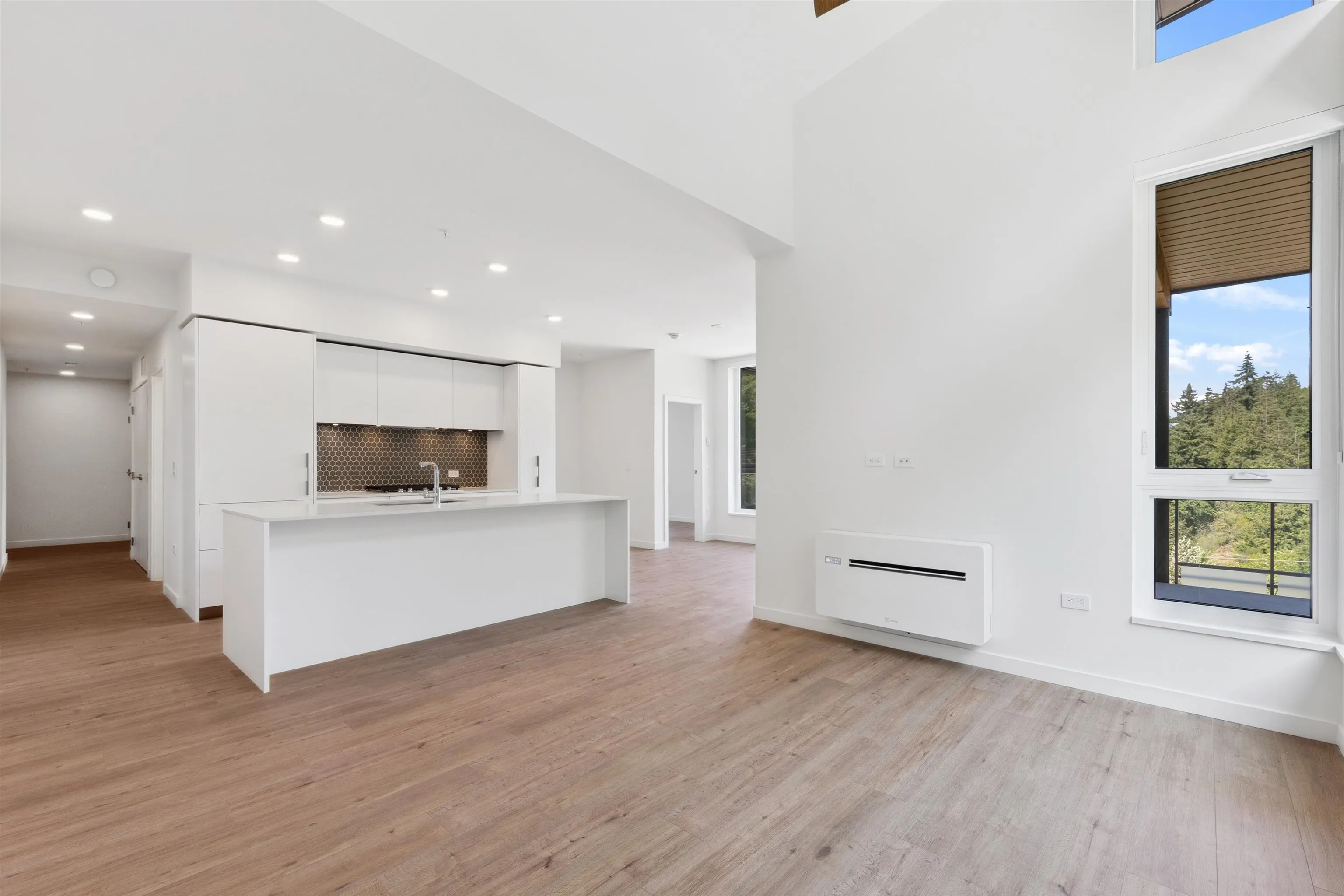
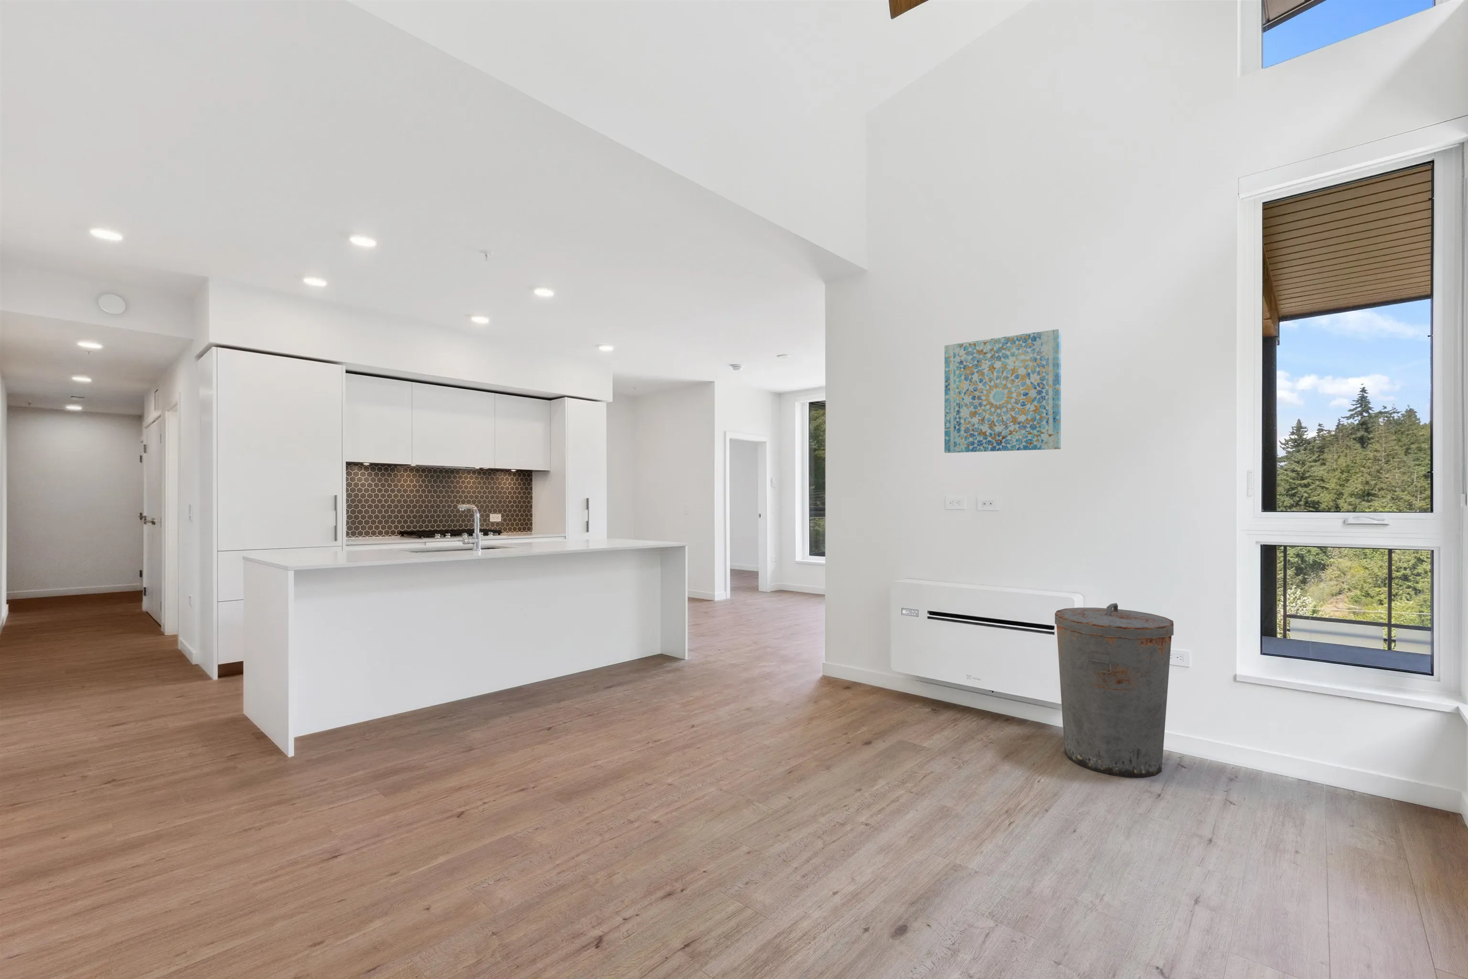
+ wall art (999, 394)
+ trash can (1112, 681)
